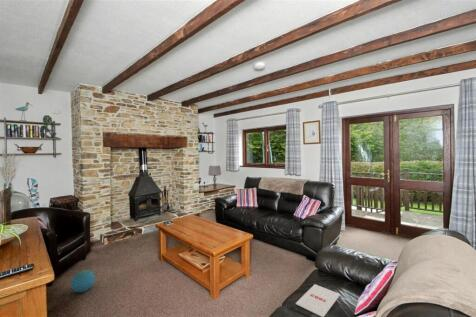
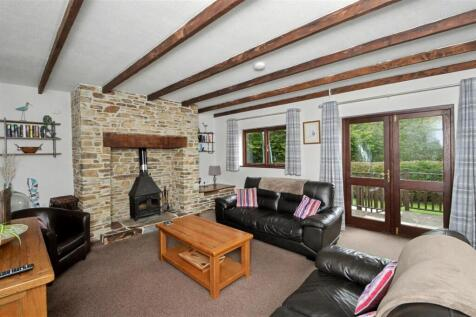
- magazine (318, 299)
- ball (83, 280)
